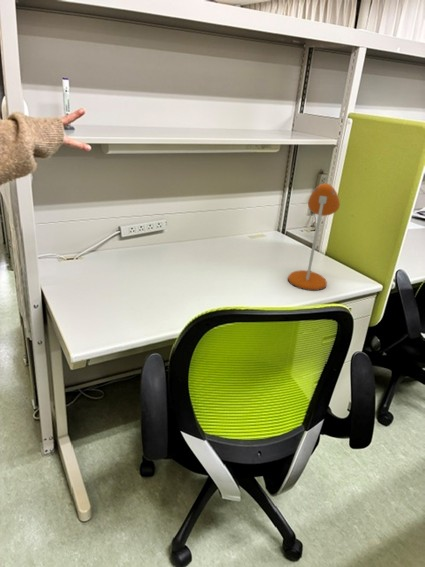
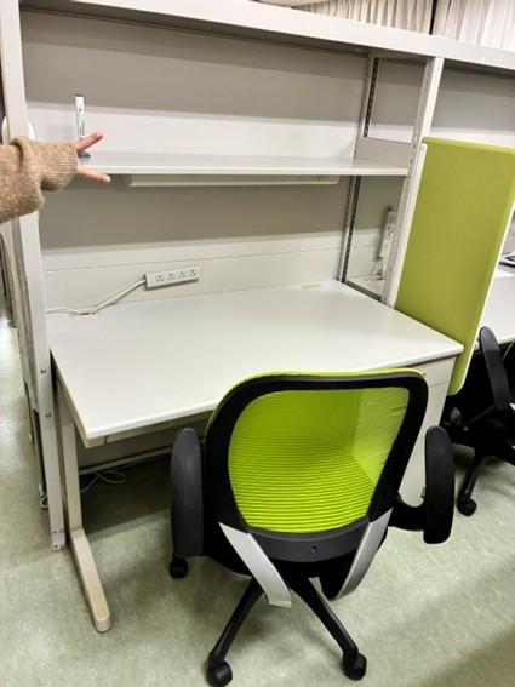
- desk lamp (316, 232)
